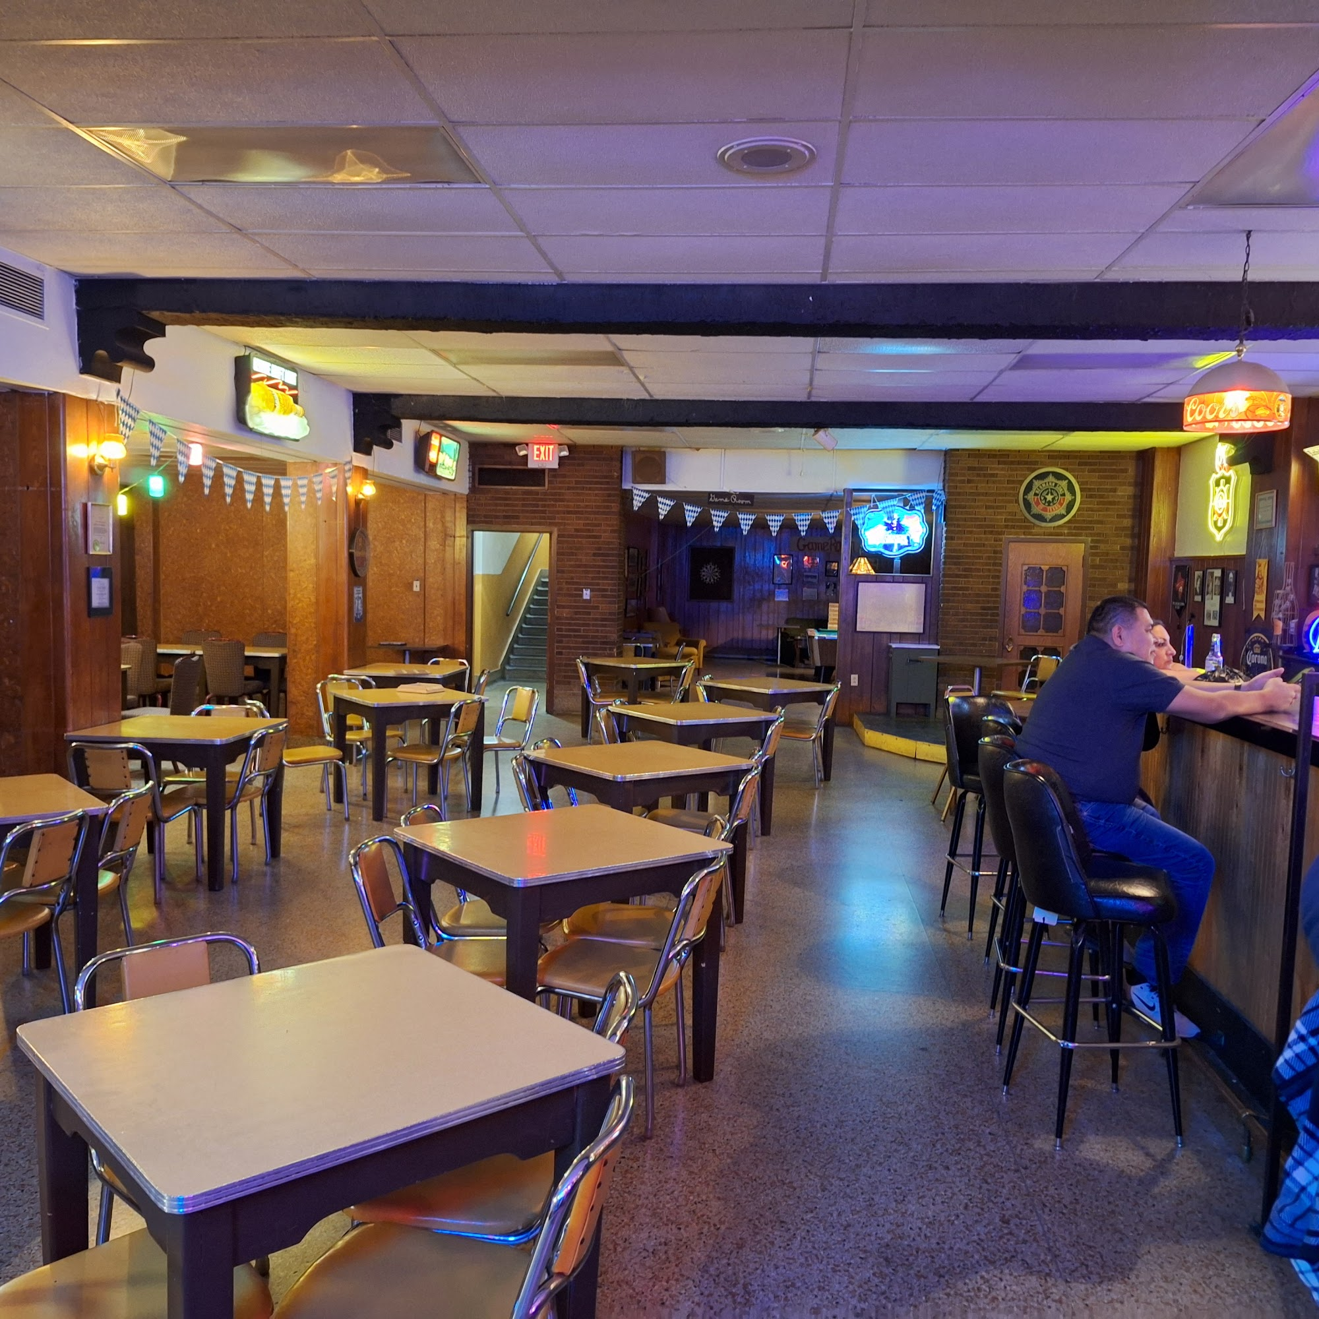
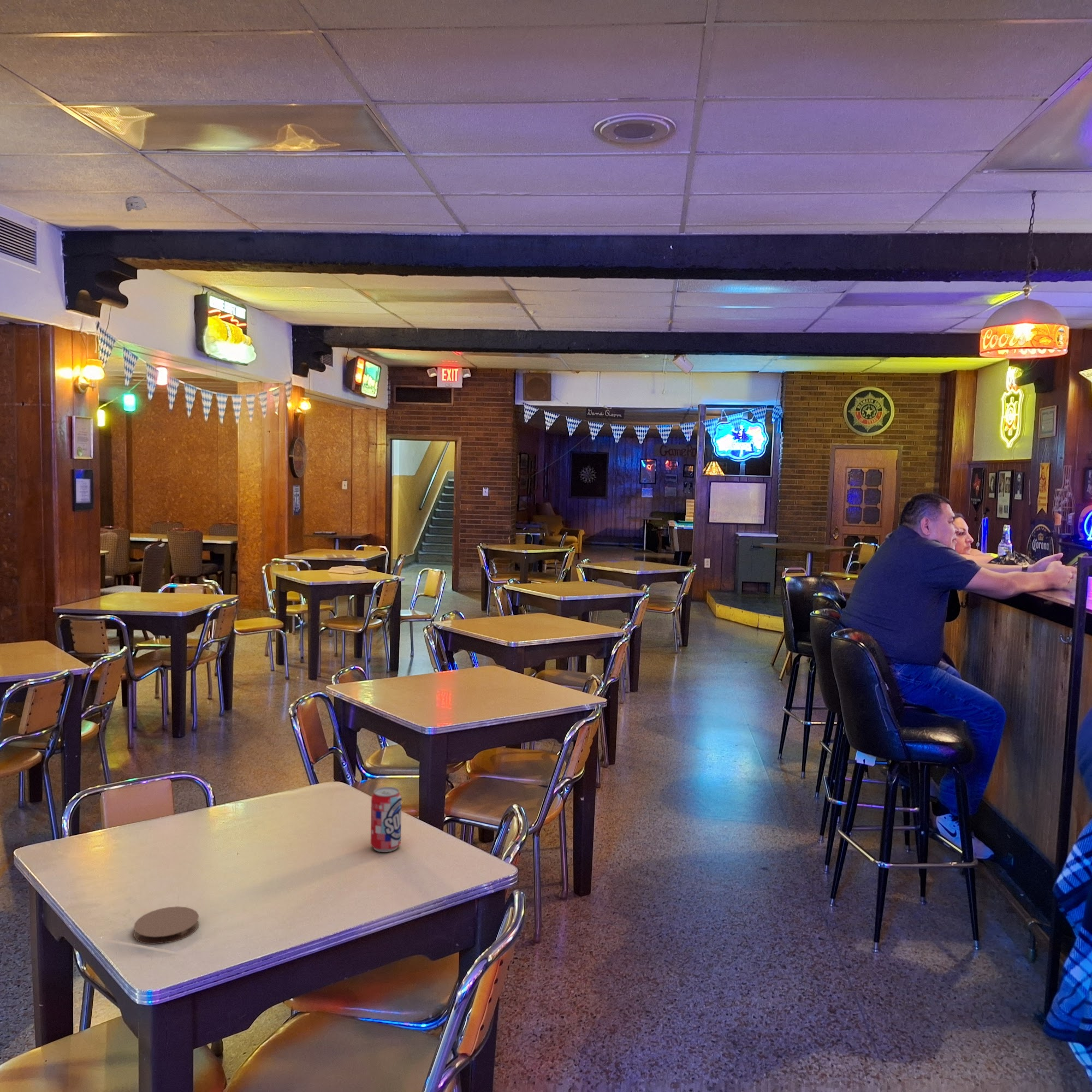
+ smoke detector (136, 205)
+ coaster (167, 925)
+ beverage can (386, 819)
